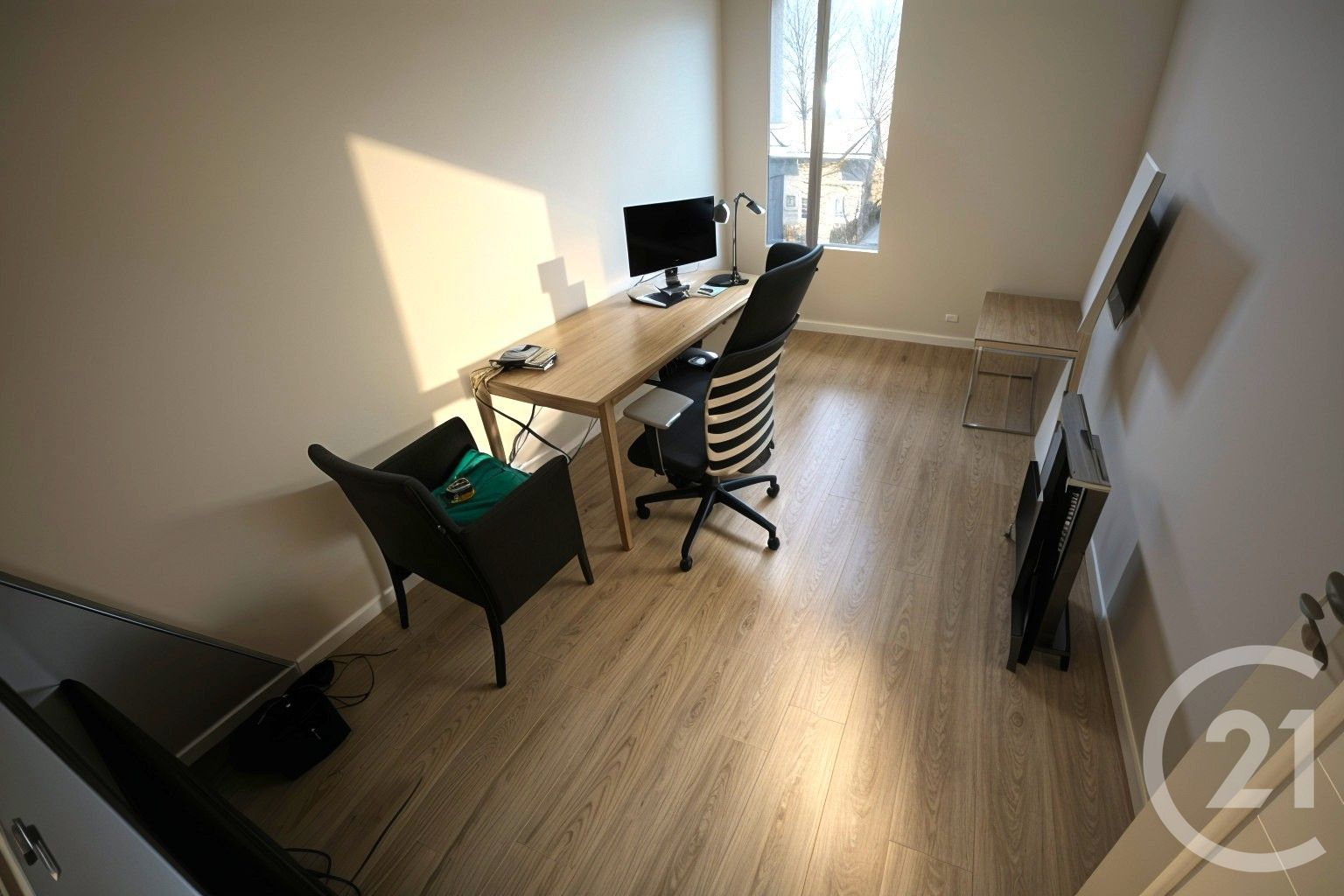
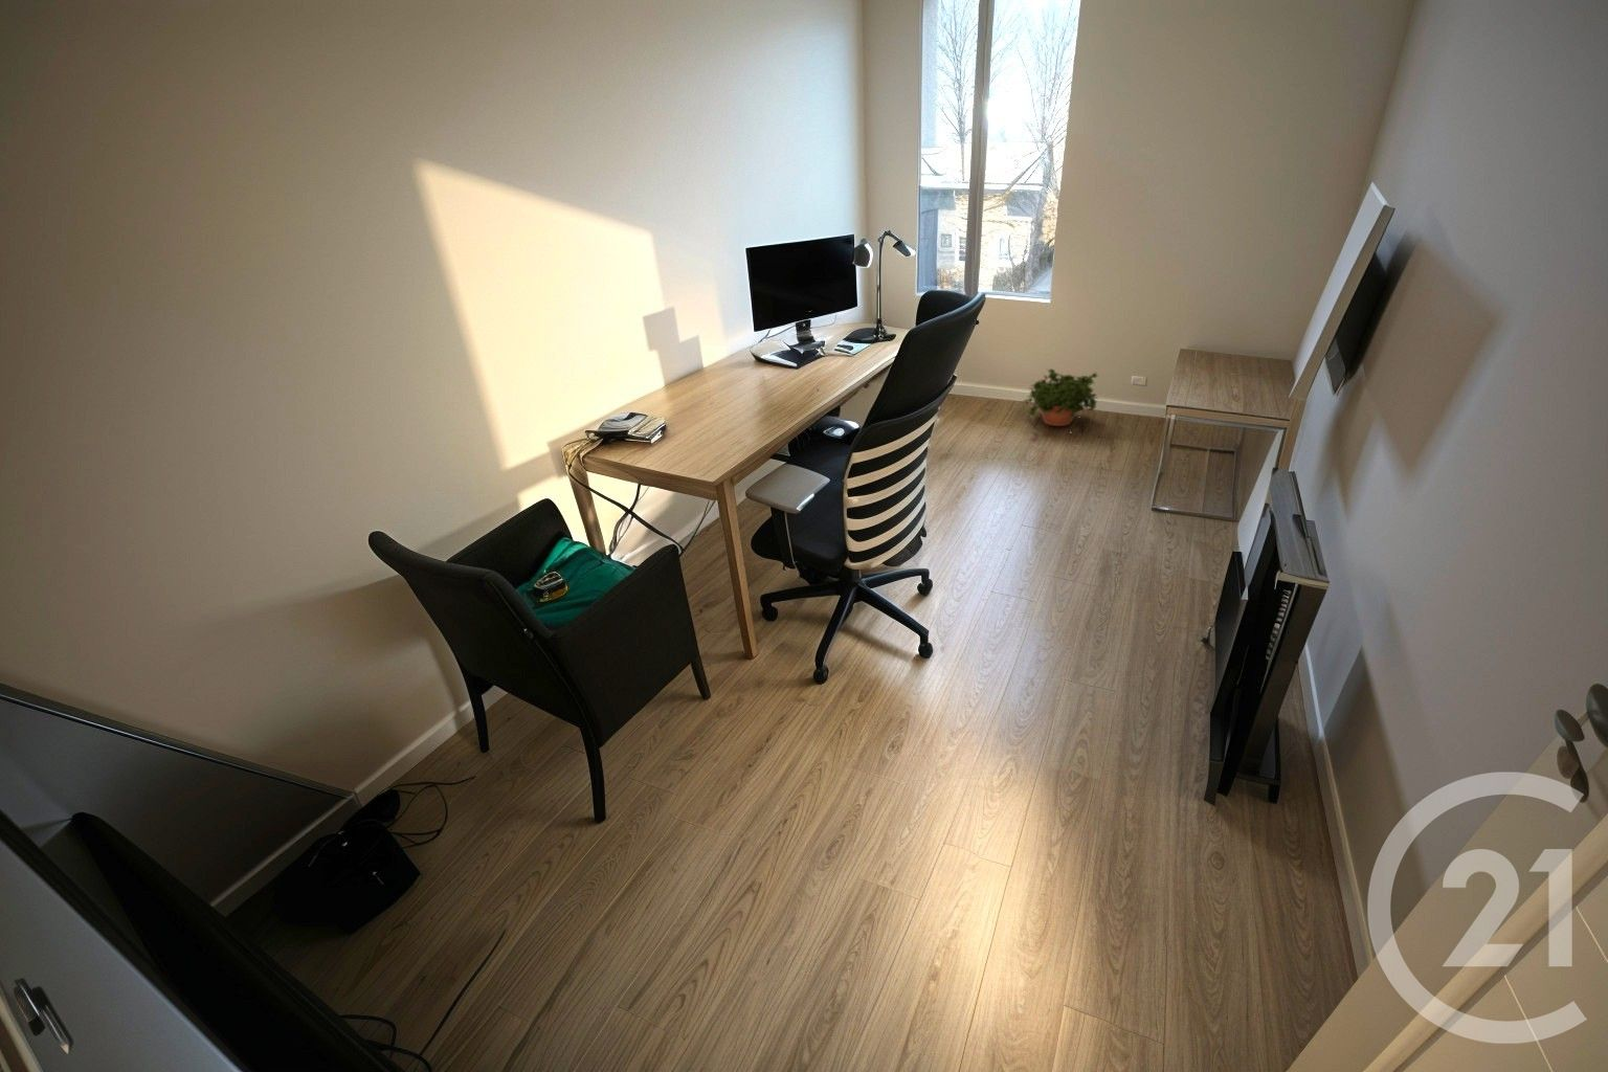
+ potted plant (1060, 397)
